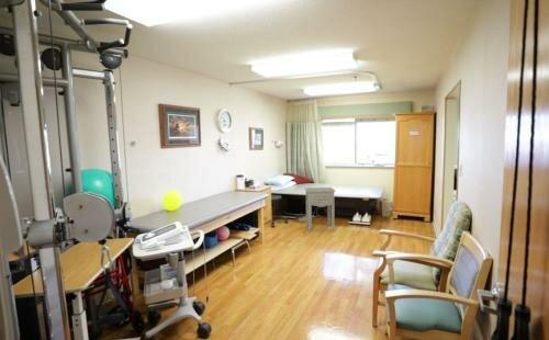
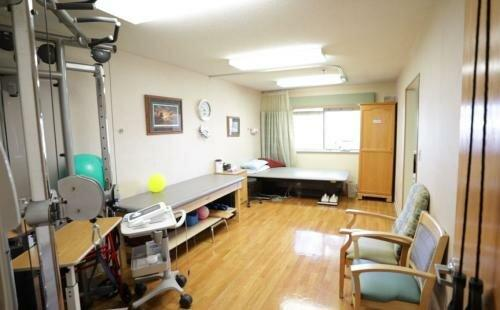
- nightstand (320, 206)
